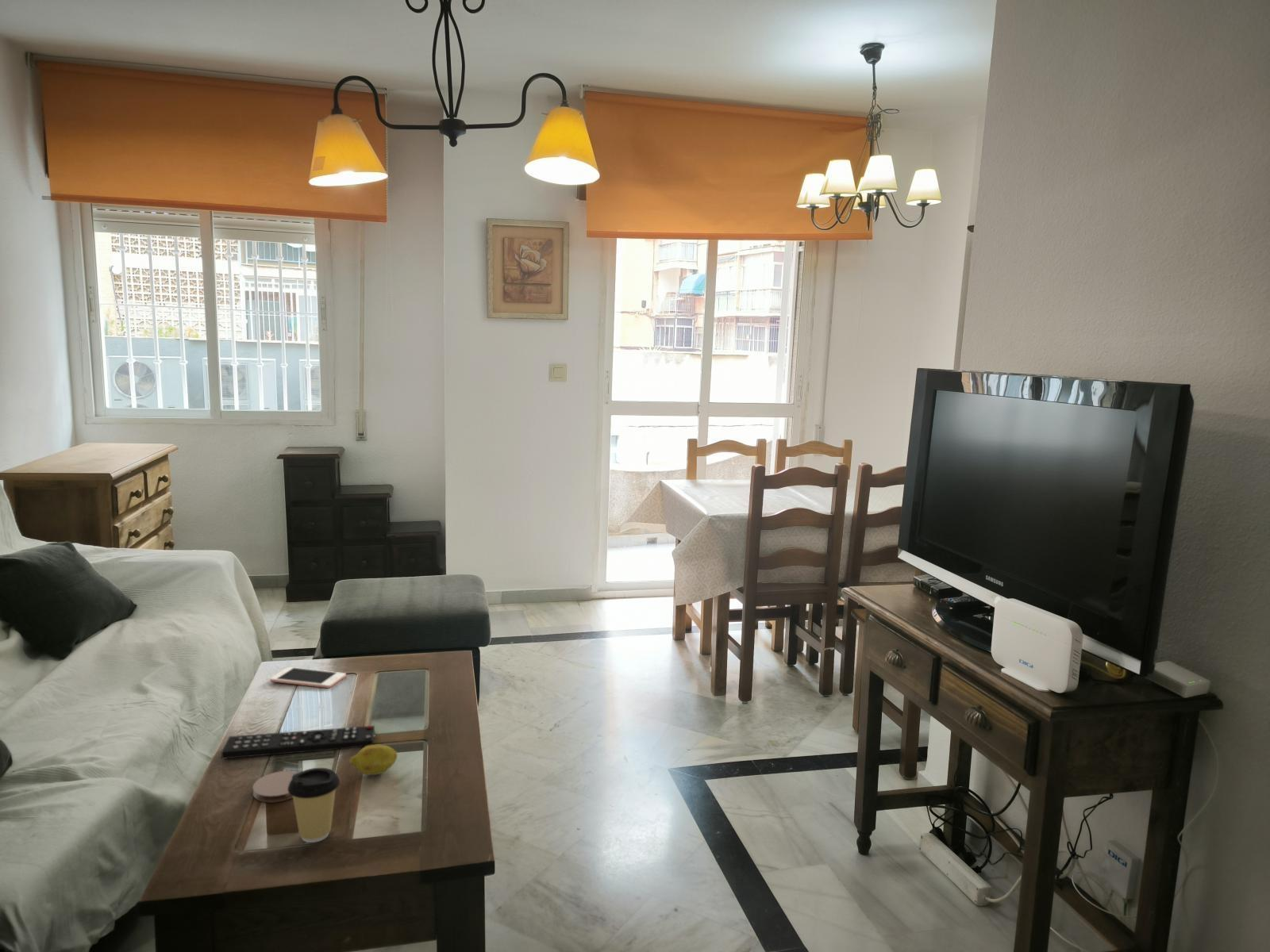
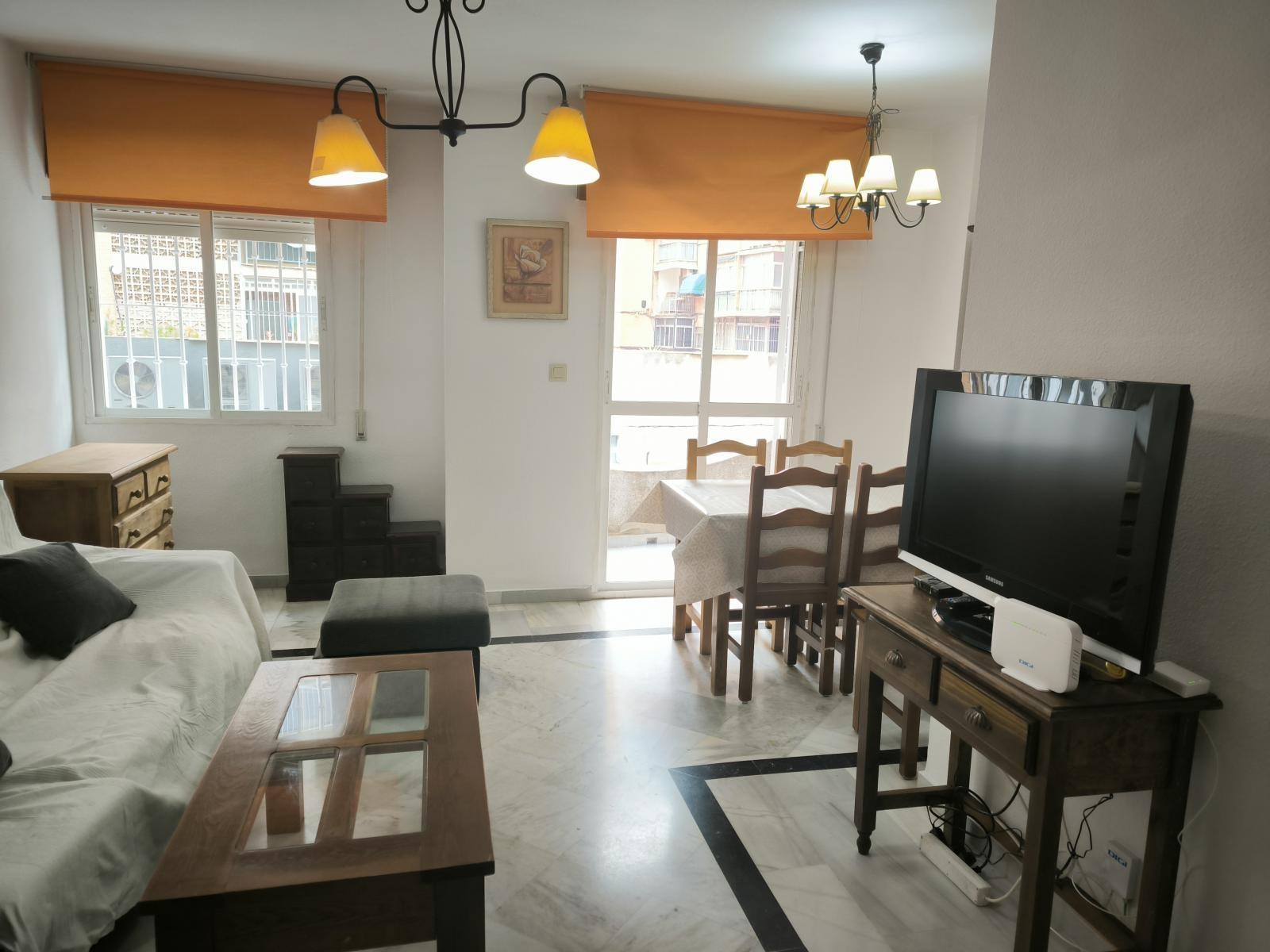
- remote control (302, 740)
- coaster (279, 785)
- cell phone (308, 677)
- fruit (373, 759)
- coffee cup (314, 804)
